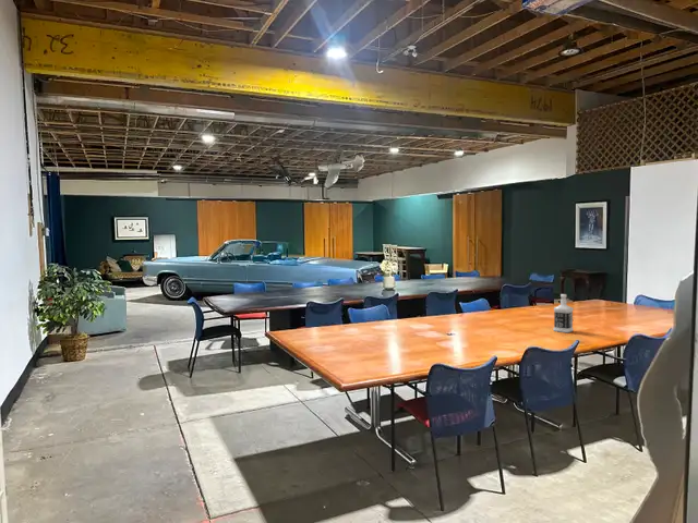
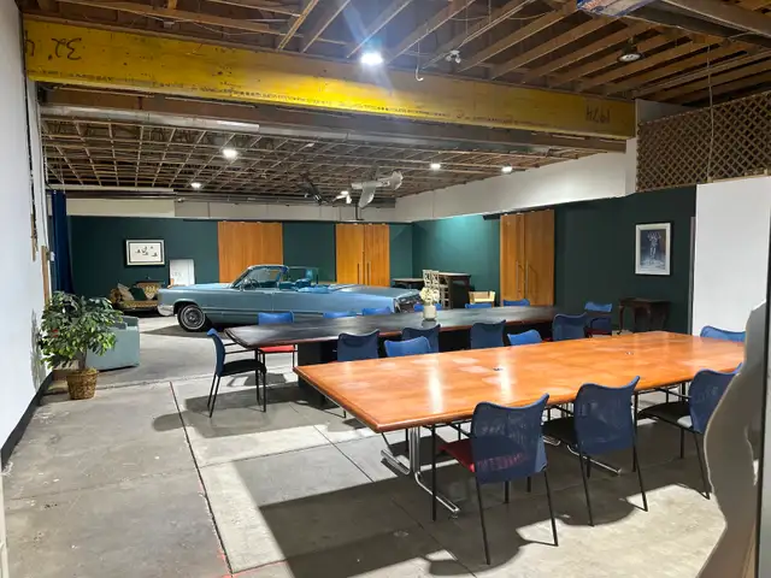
- bottle (563, 312)
